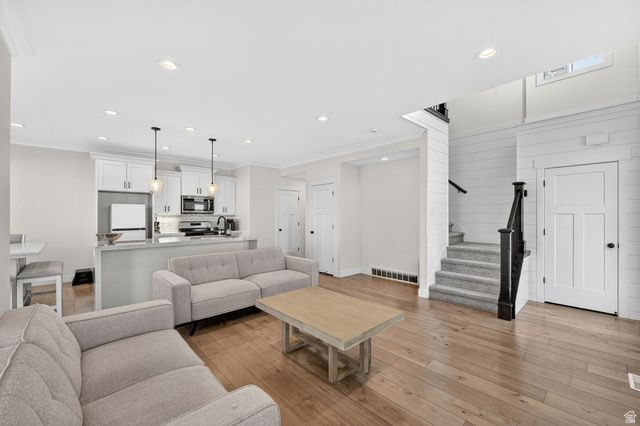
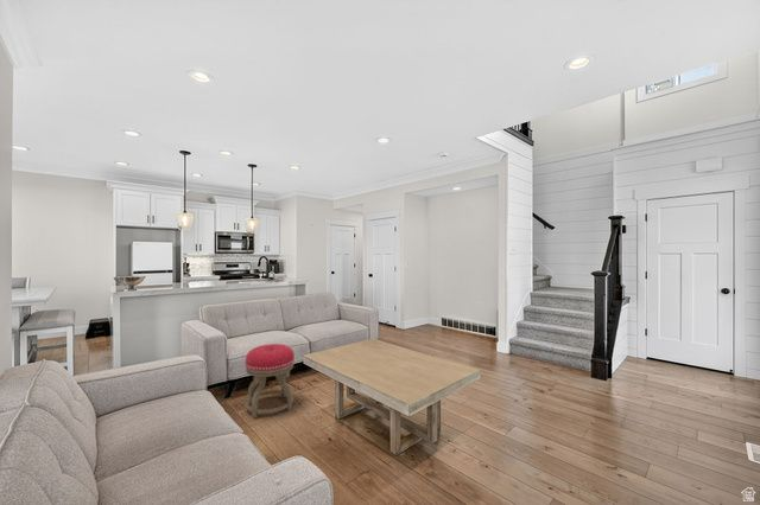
+ stool (270, 376)
